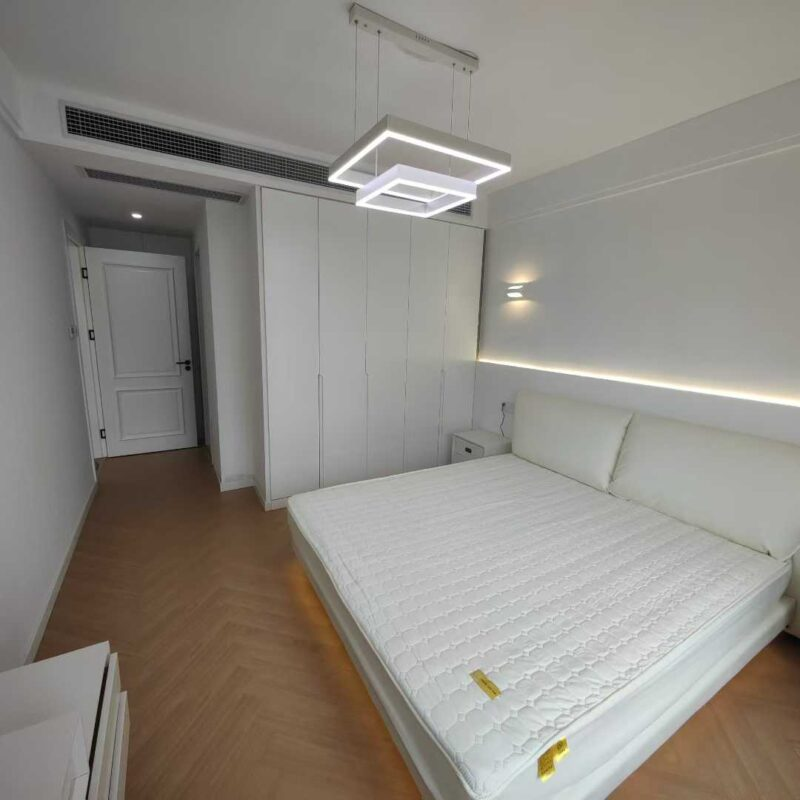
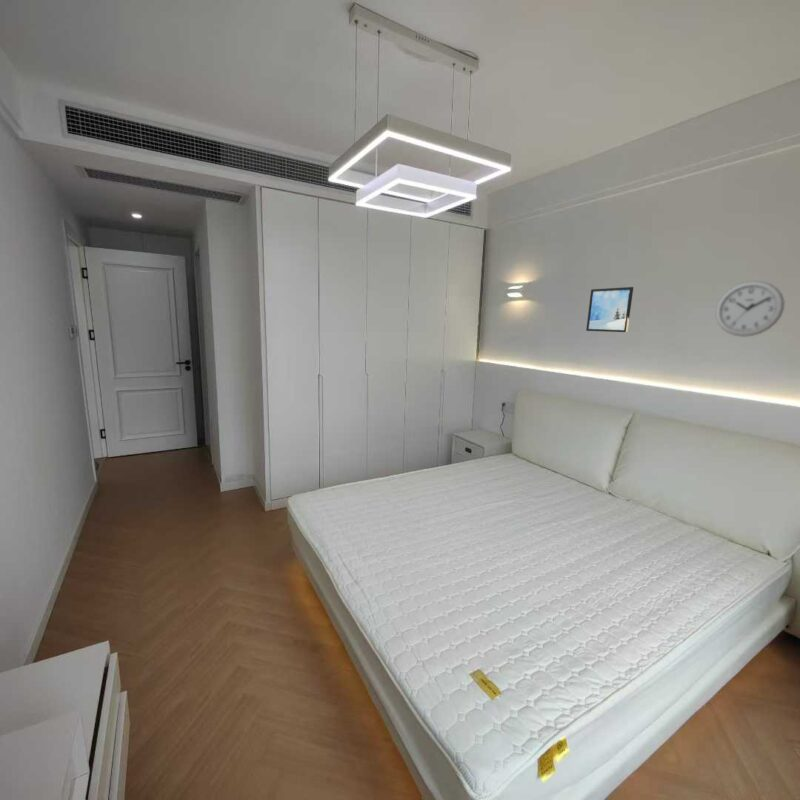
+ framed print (608, 310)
+ wall clock (747, 309)
